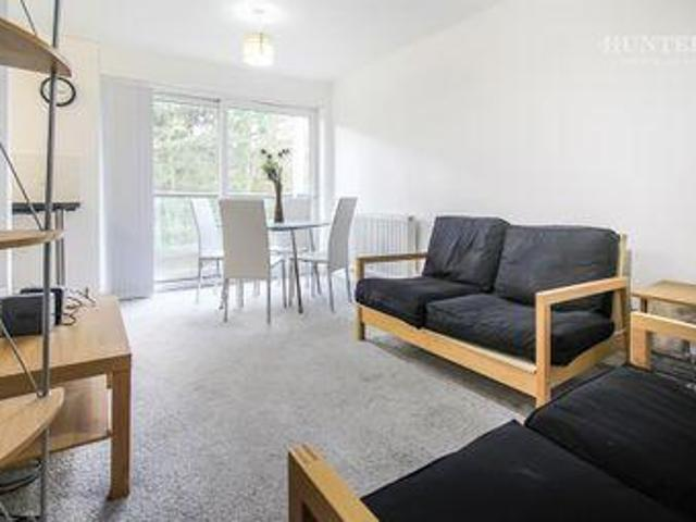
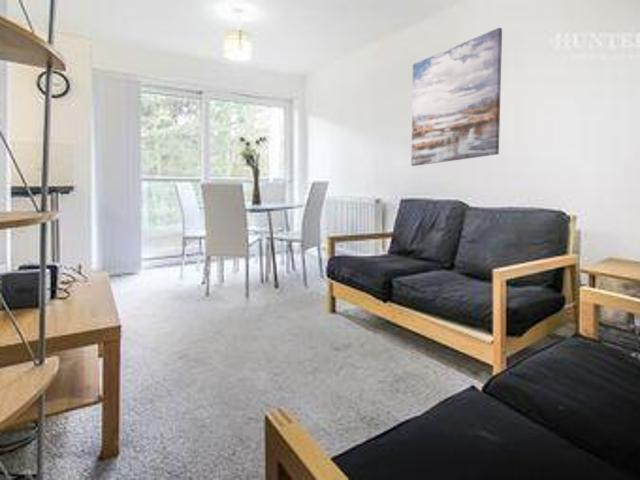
+ wall art (451, 104)
